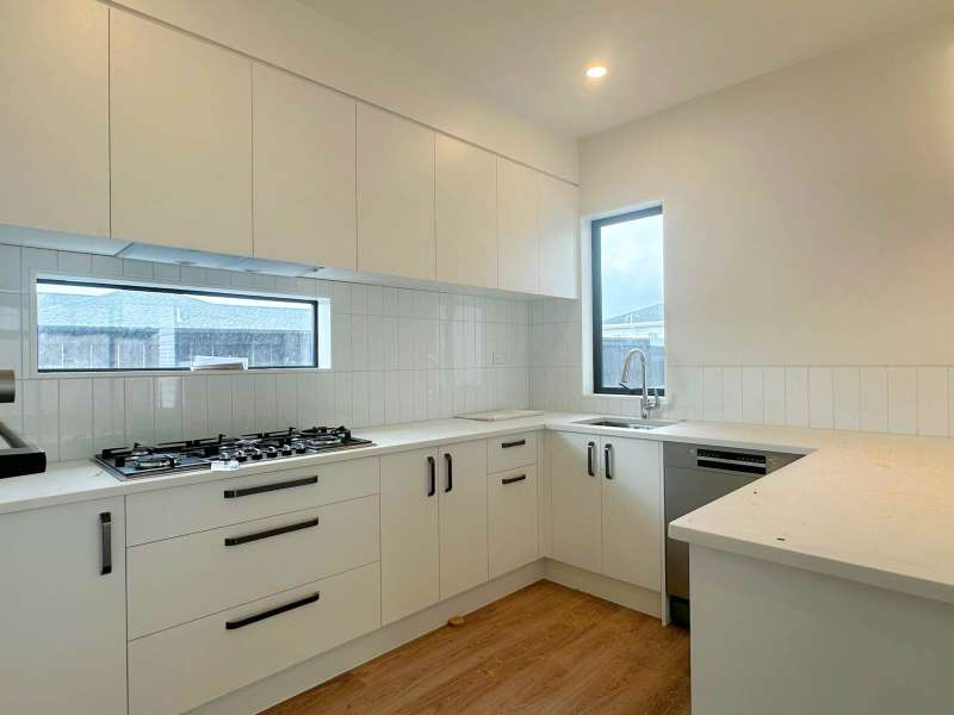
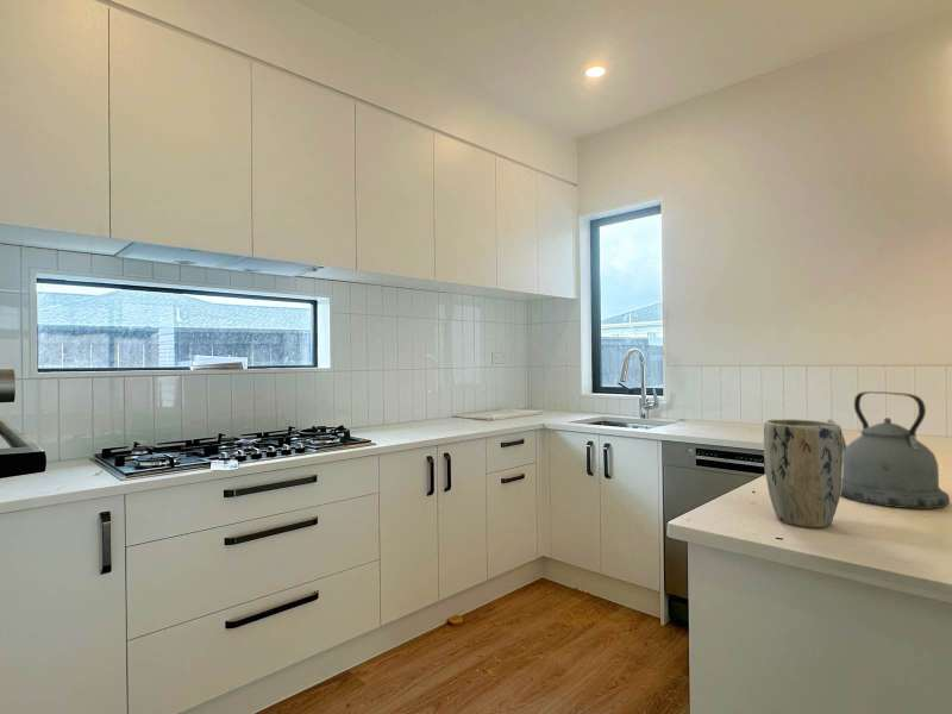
+ plant pot (801, 471)
+ kettle (879, 443)
